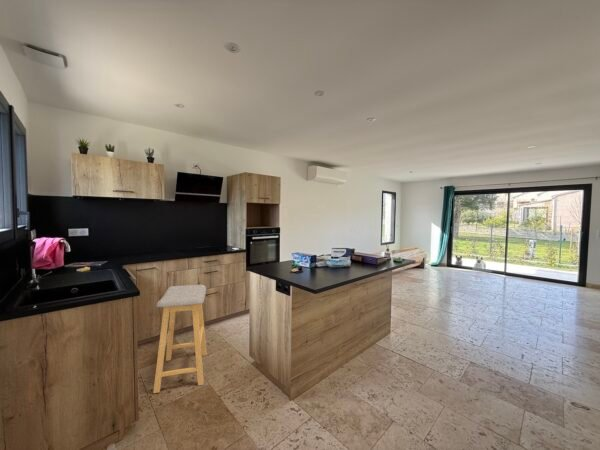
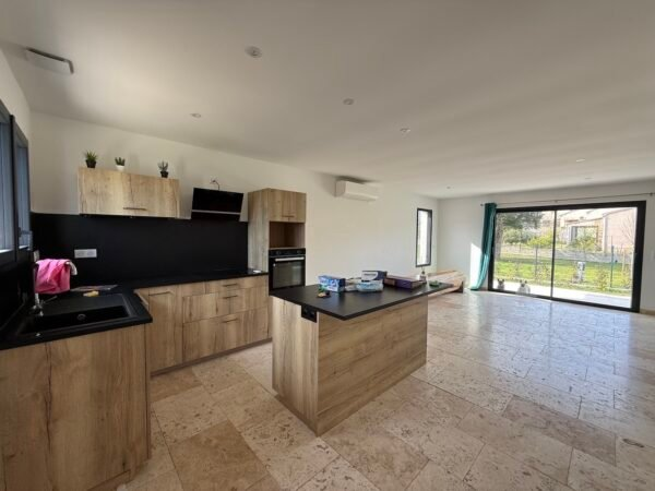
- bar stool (173, 331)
